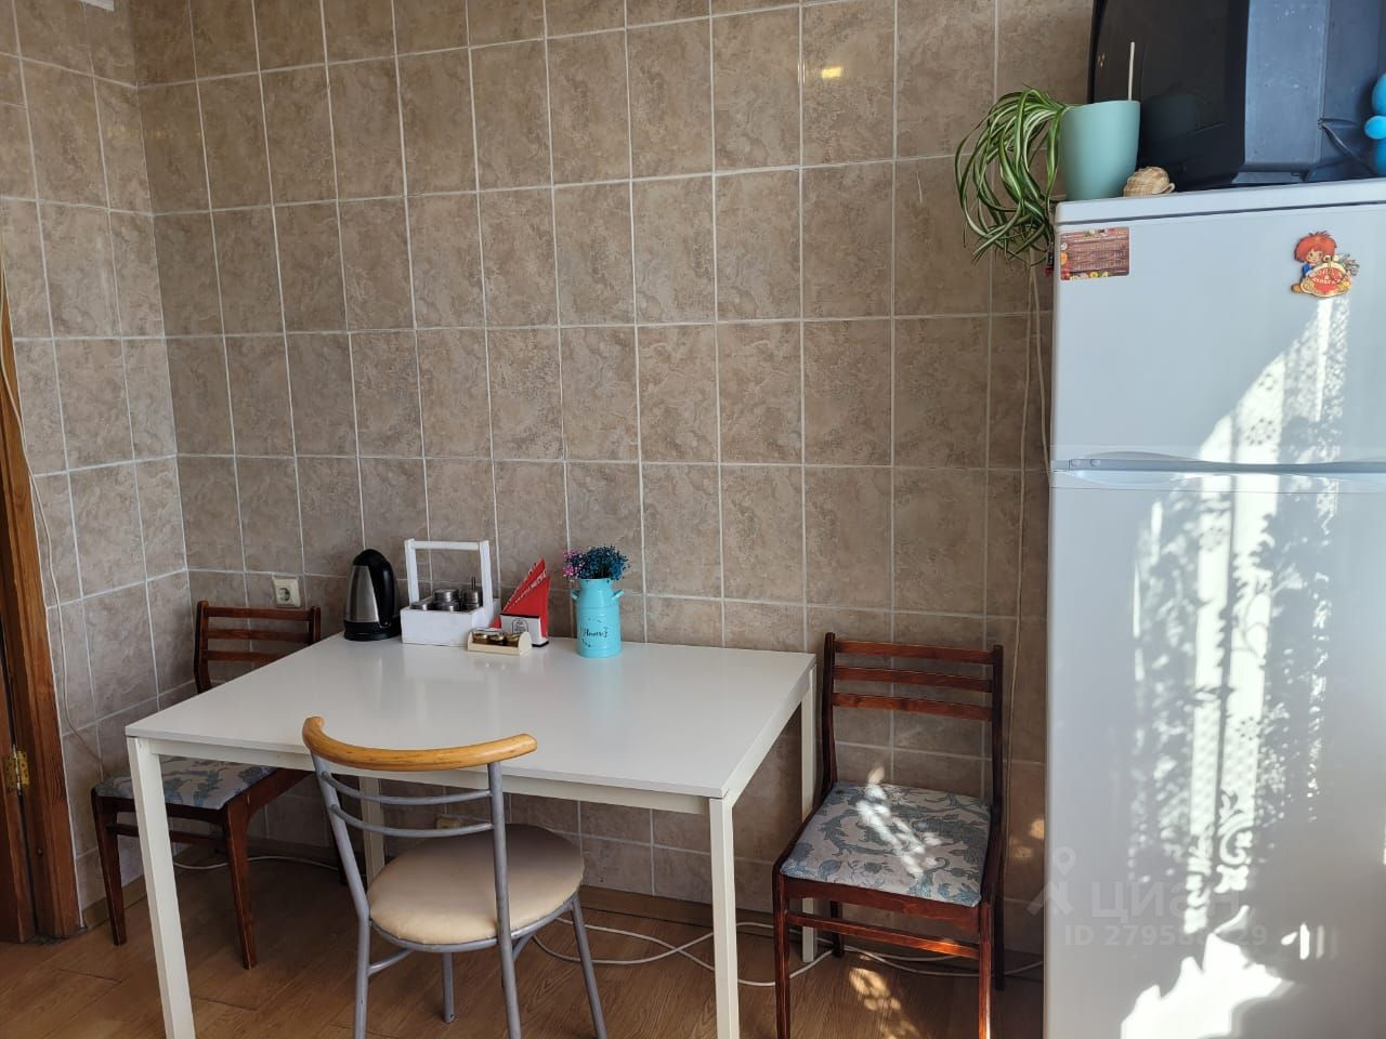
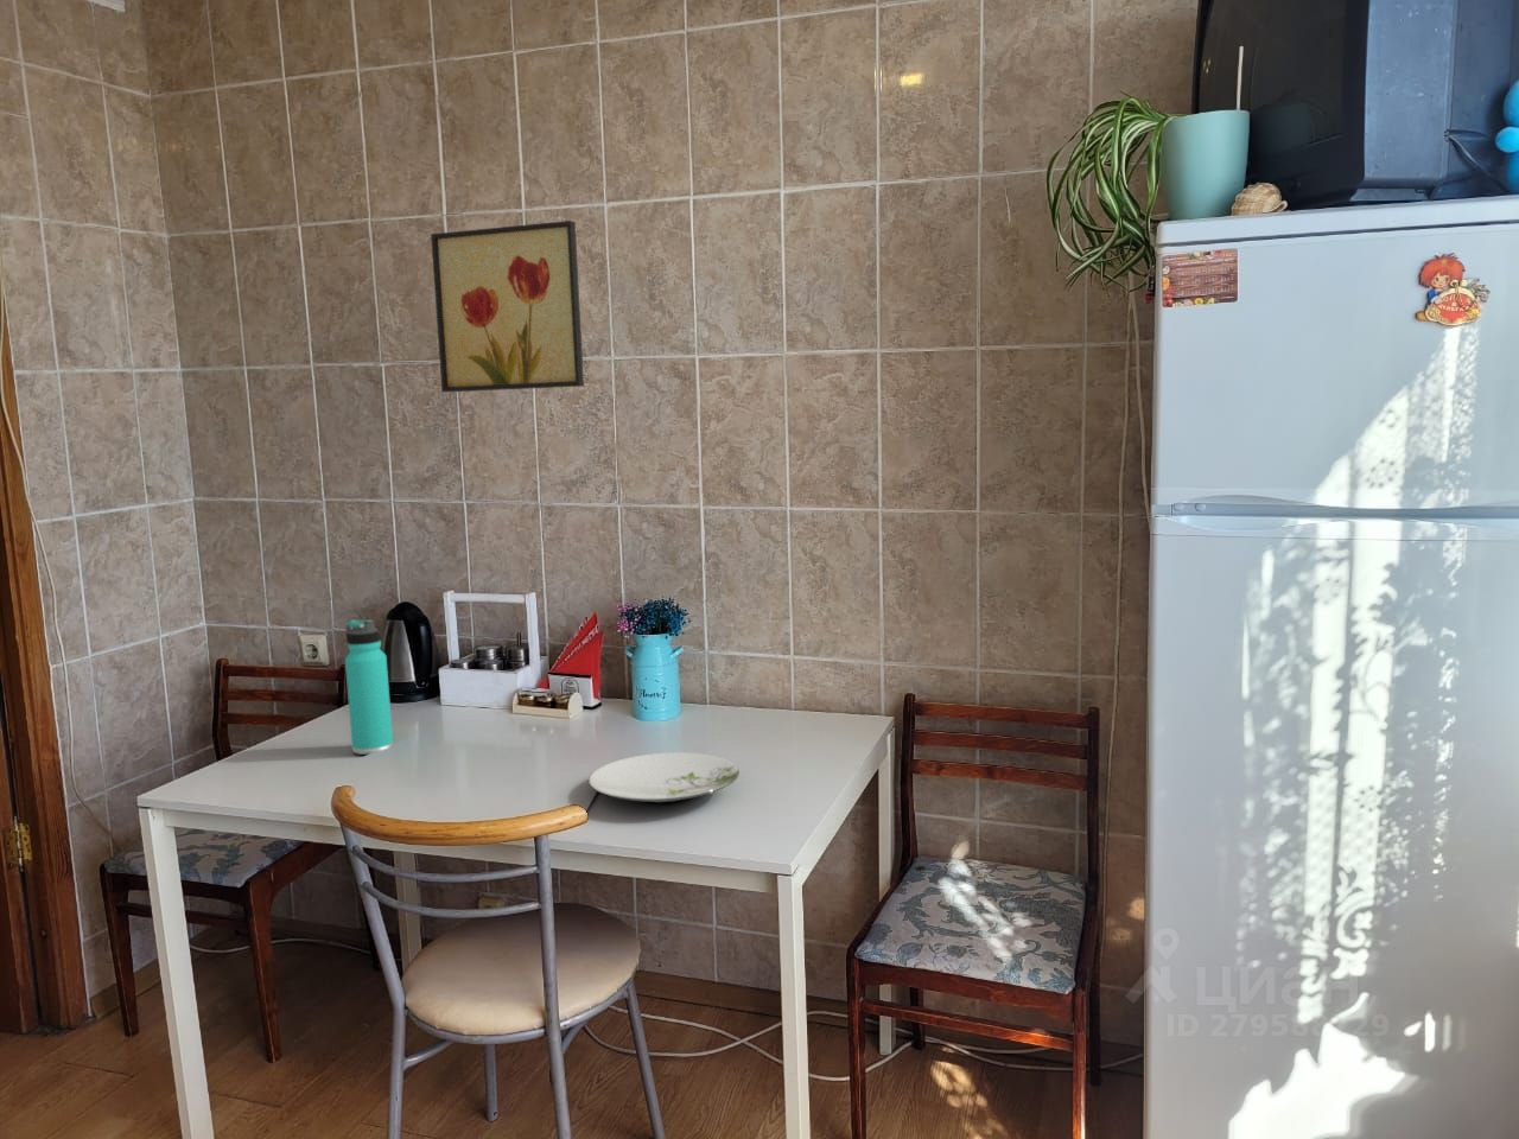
+ wall art (508, 309)
+ plate (665, 782)
+ thermos bottle (368, 684)
